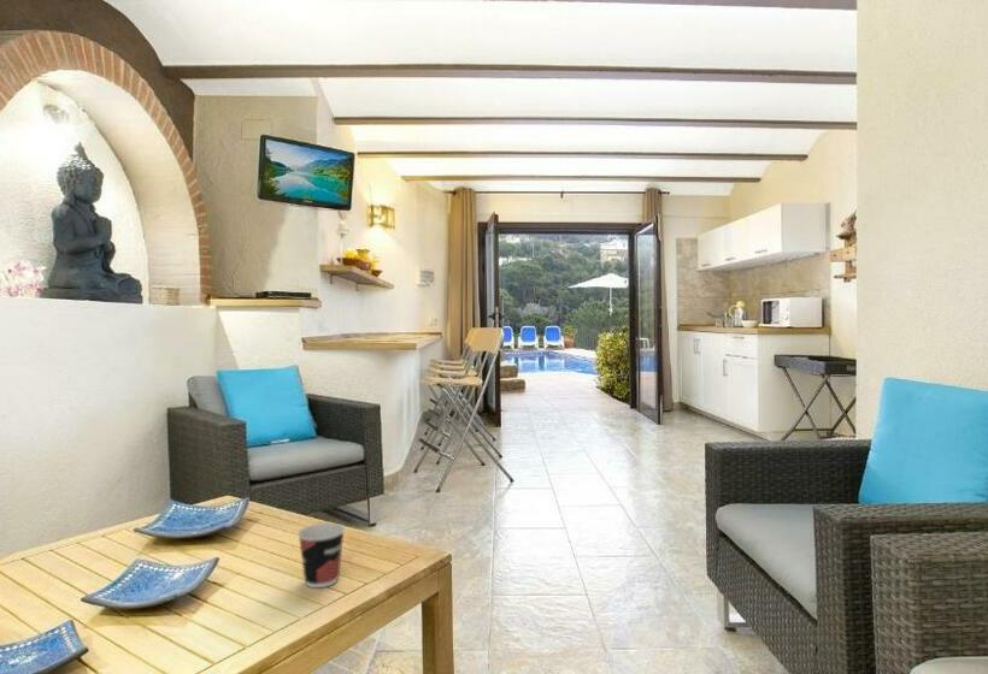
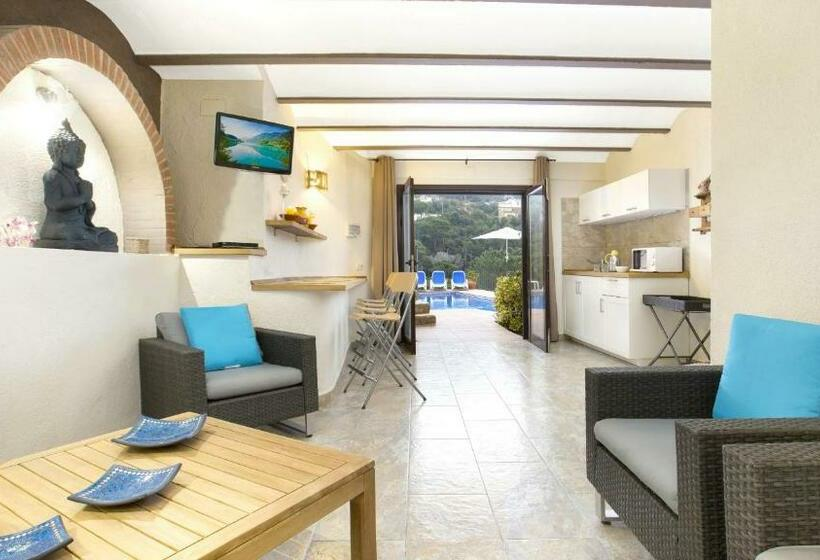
- cup (322, 555)
